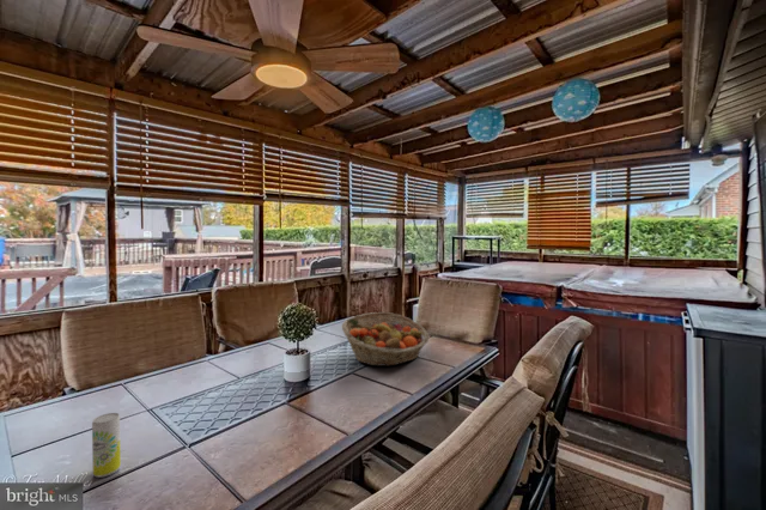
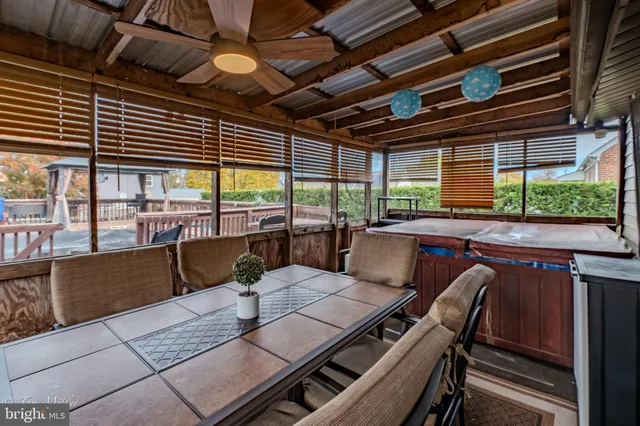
- beverage can (107, 444)
- fruit basket (385, 336)
